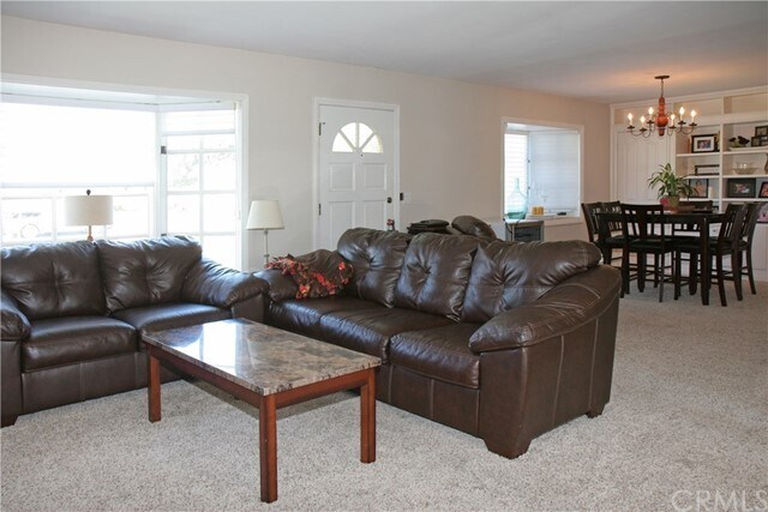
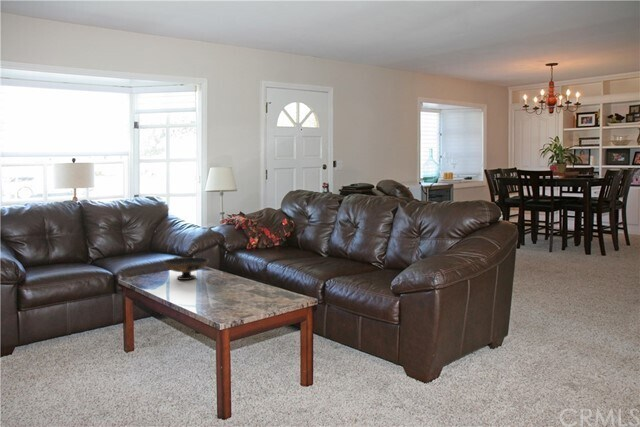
+ decorative bowl (186, 269)
